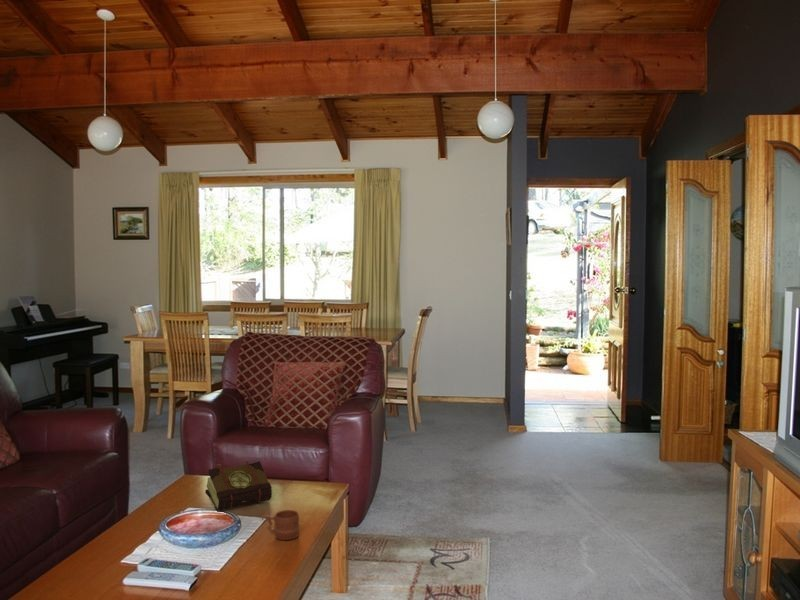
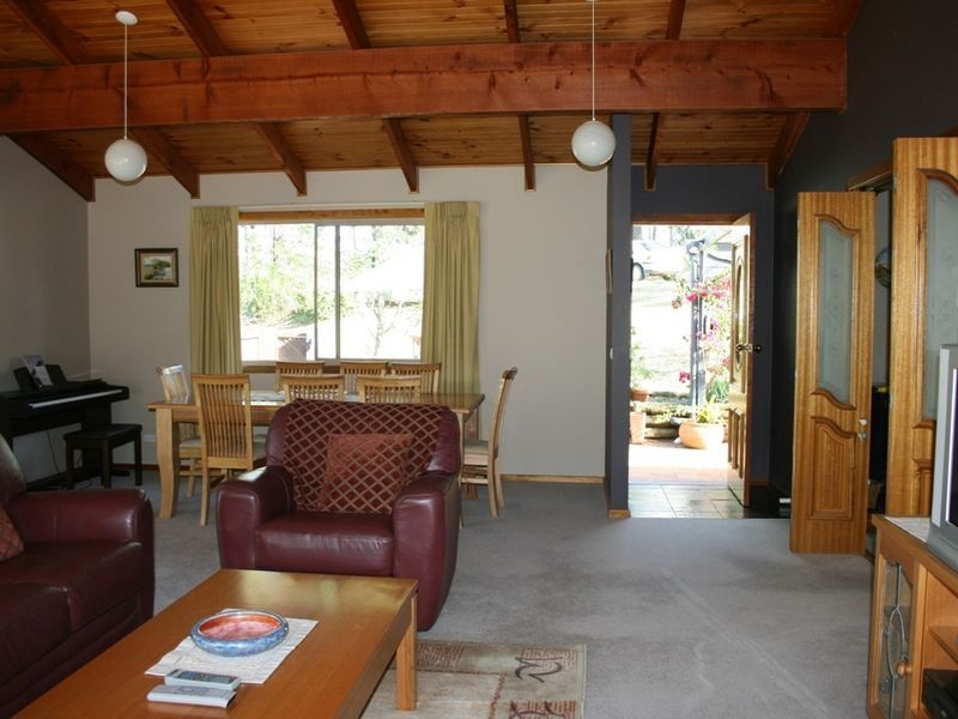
- mug (280, 524)
- book (245, 481)
